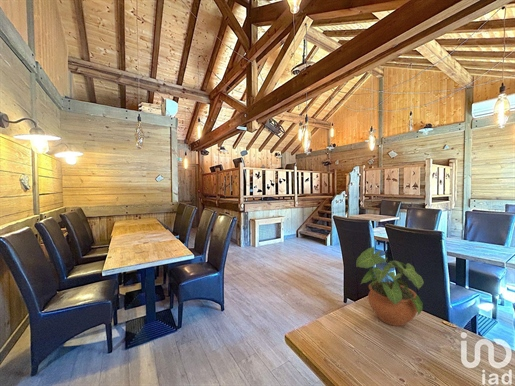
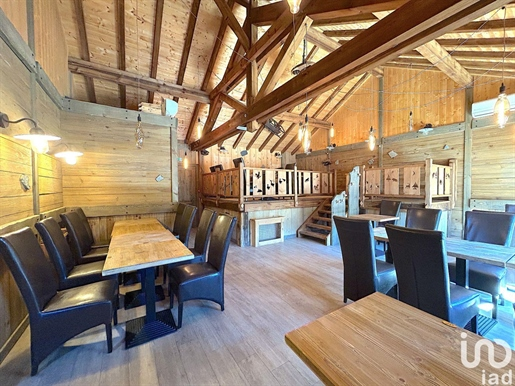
- potted plant (384, 283)
